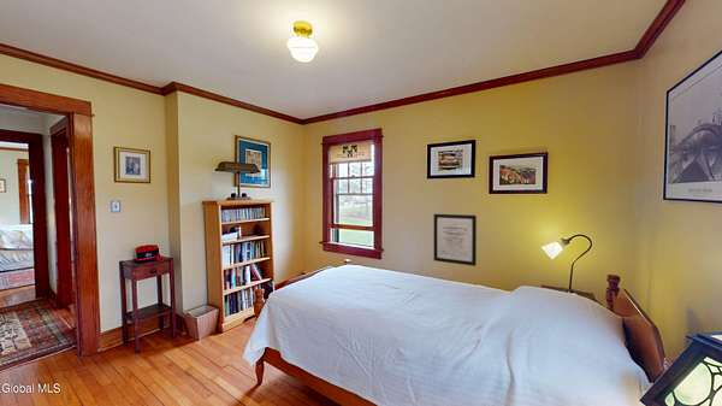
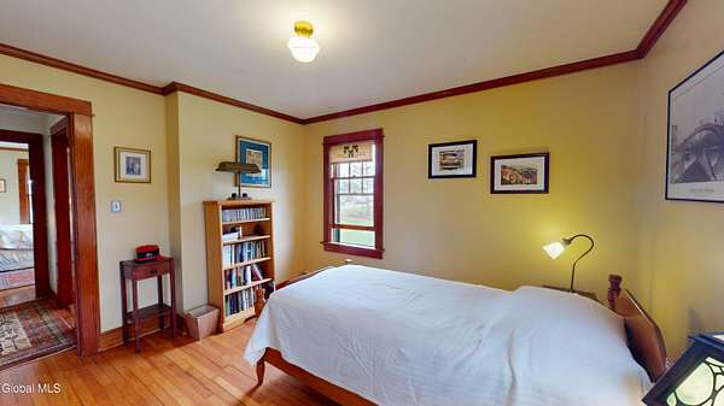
- wall art (454, 239)
